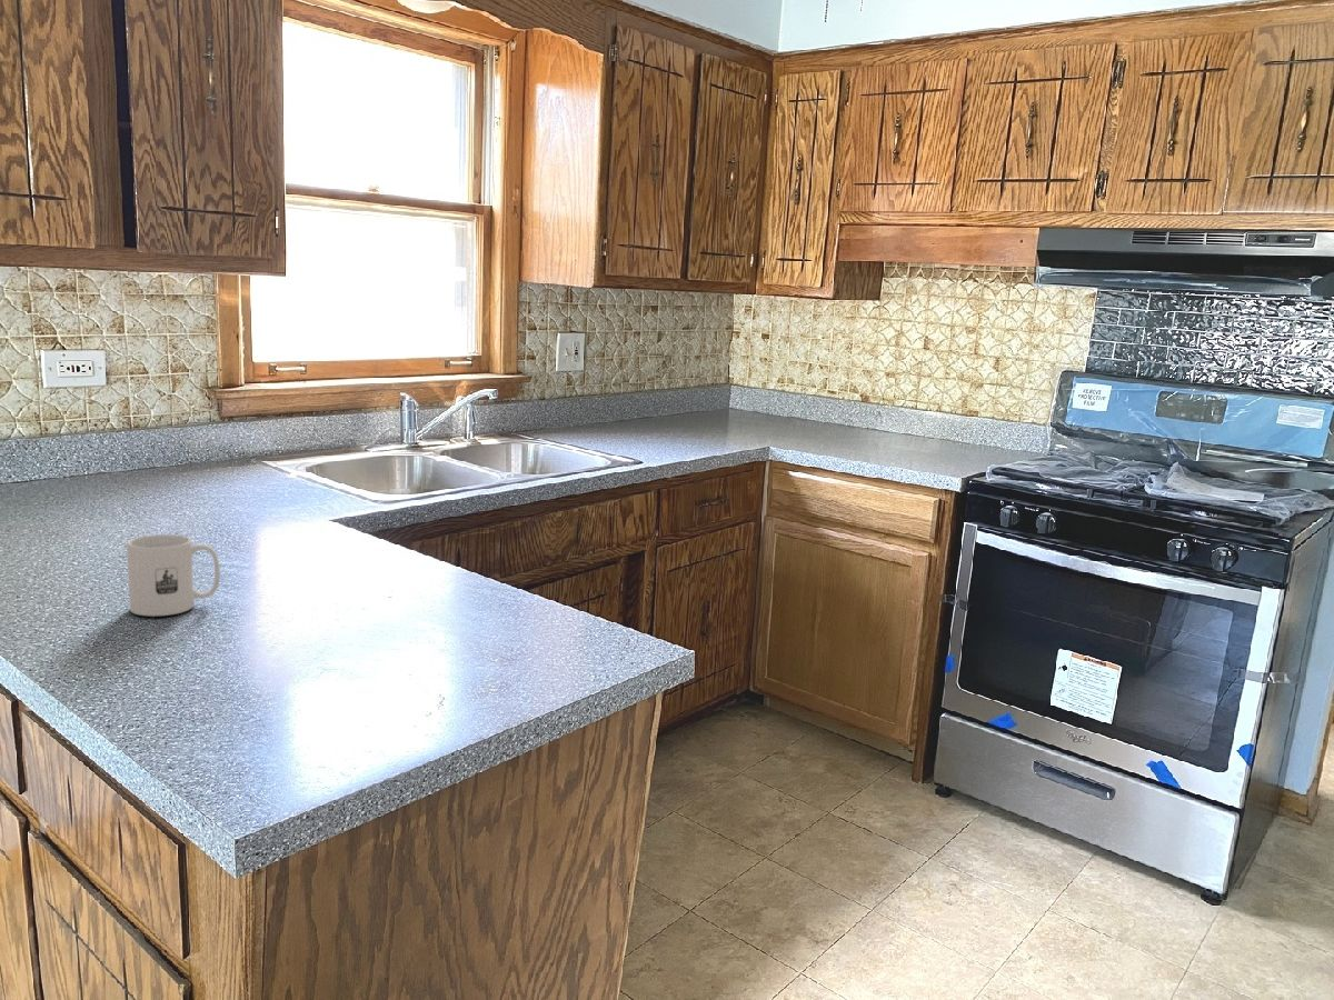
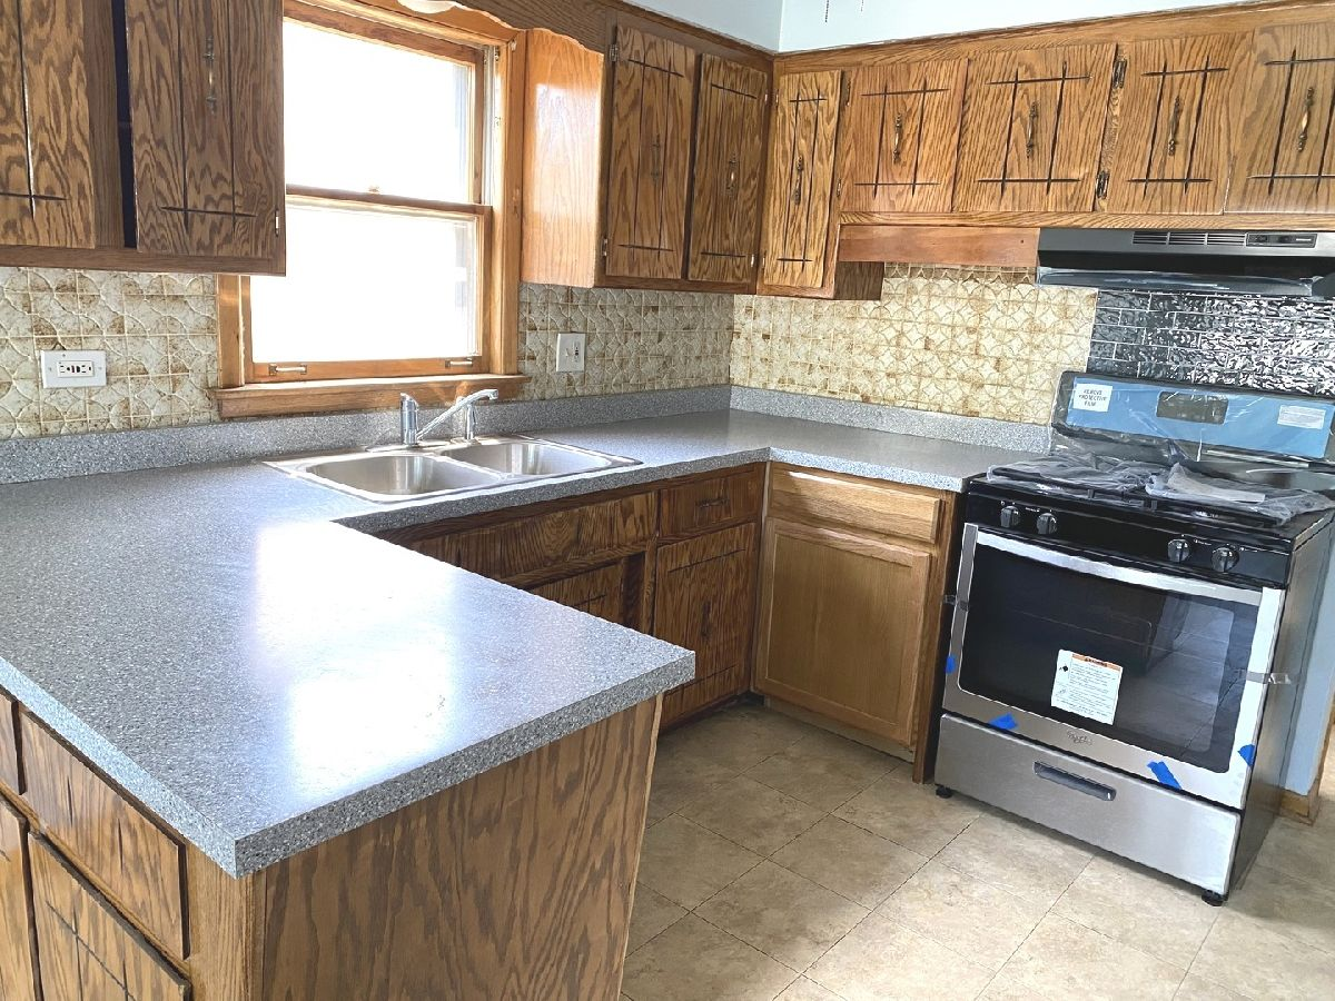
- mug (175, 573)
